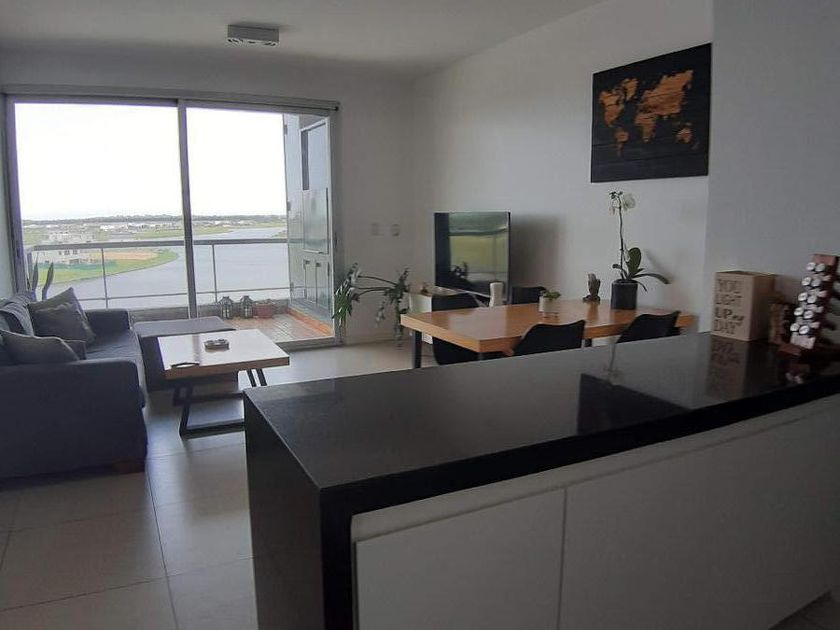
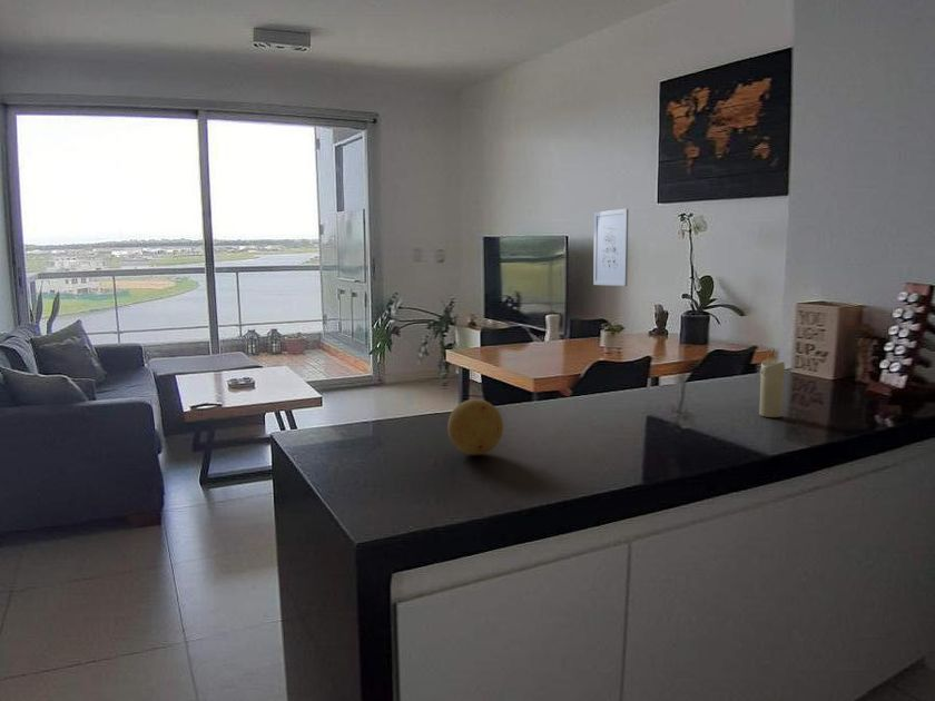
+ candle (771, 382)
+ fruit (475, 426)
+ wall art (610, 248)
